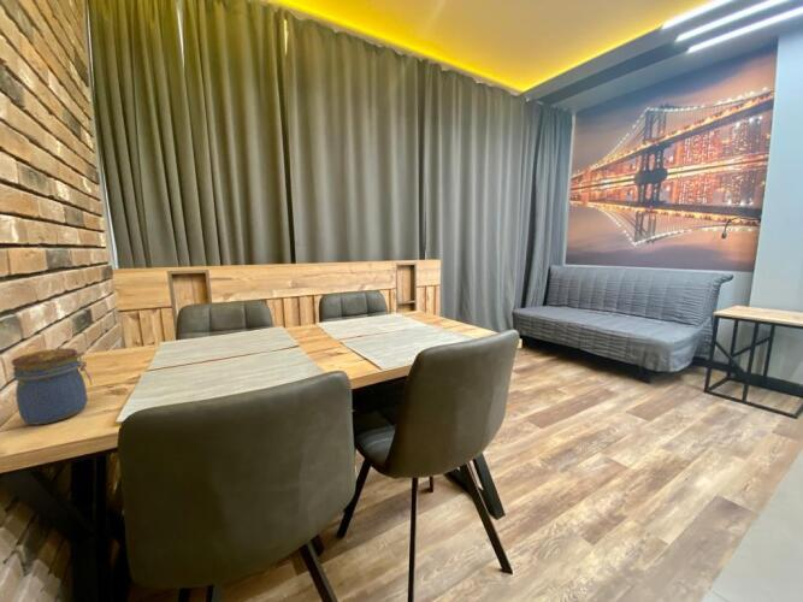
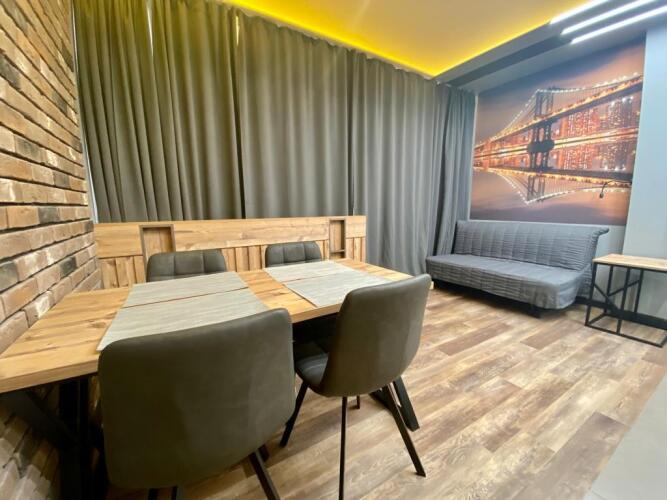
- jar (54, 383)
